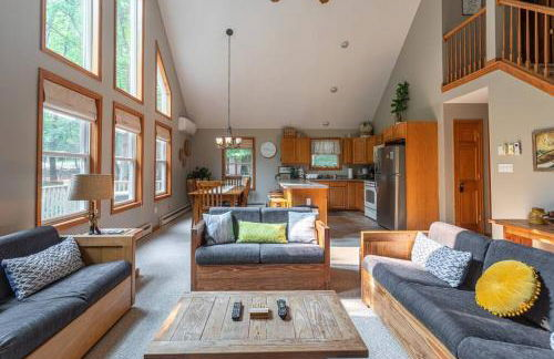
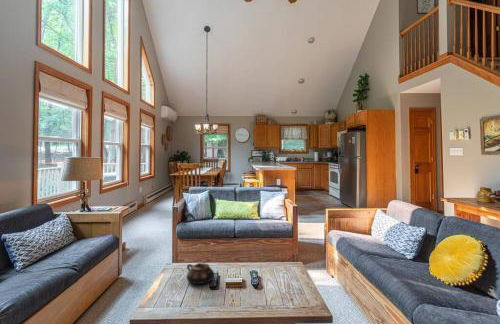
+ teapot (200, 271)
